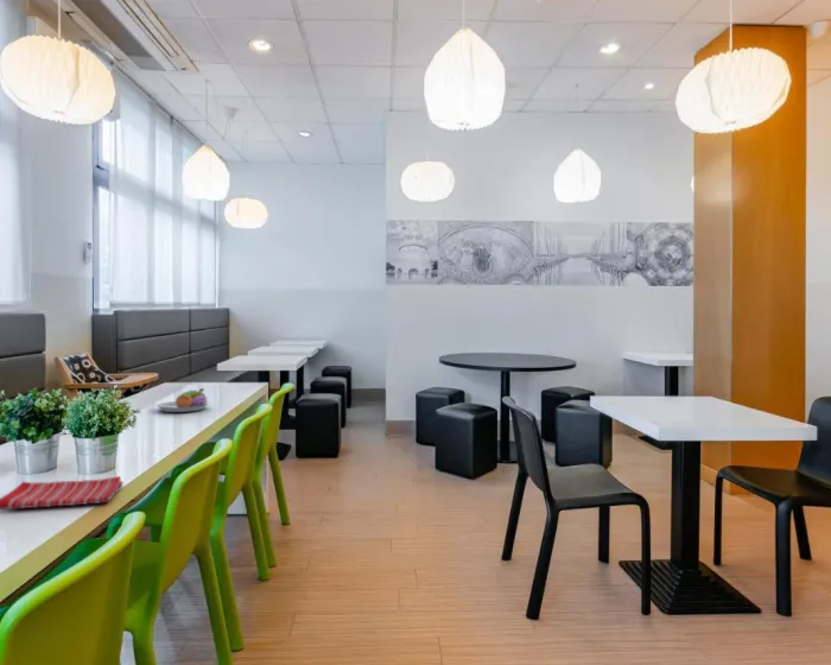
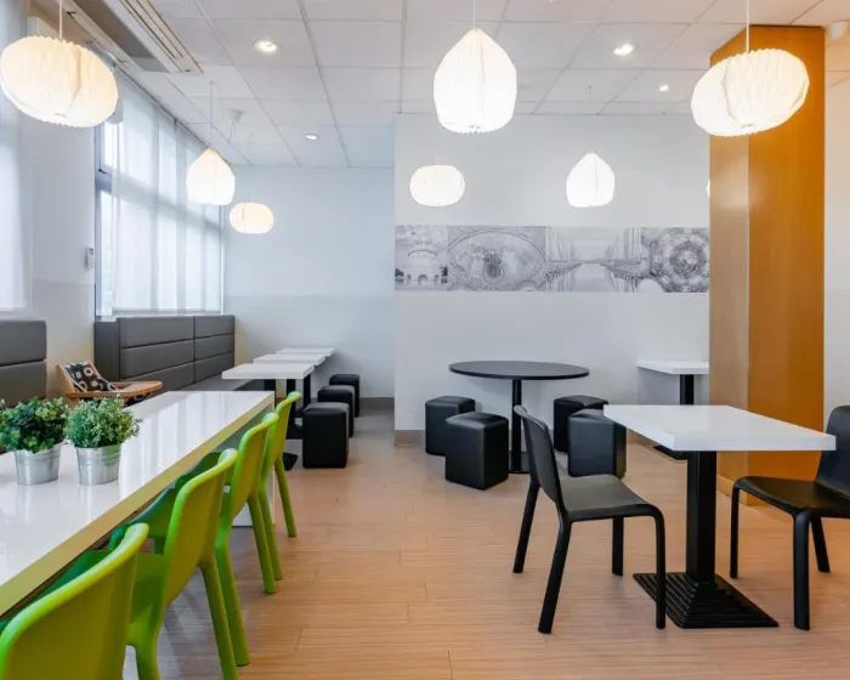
- fruit bowl (184, 398)
- dish towel (63, 492)
